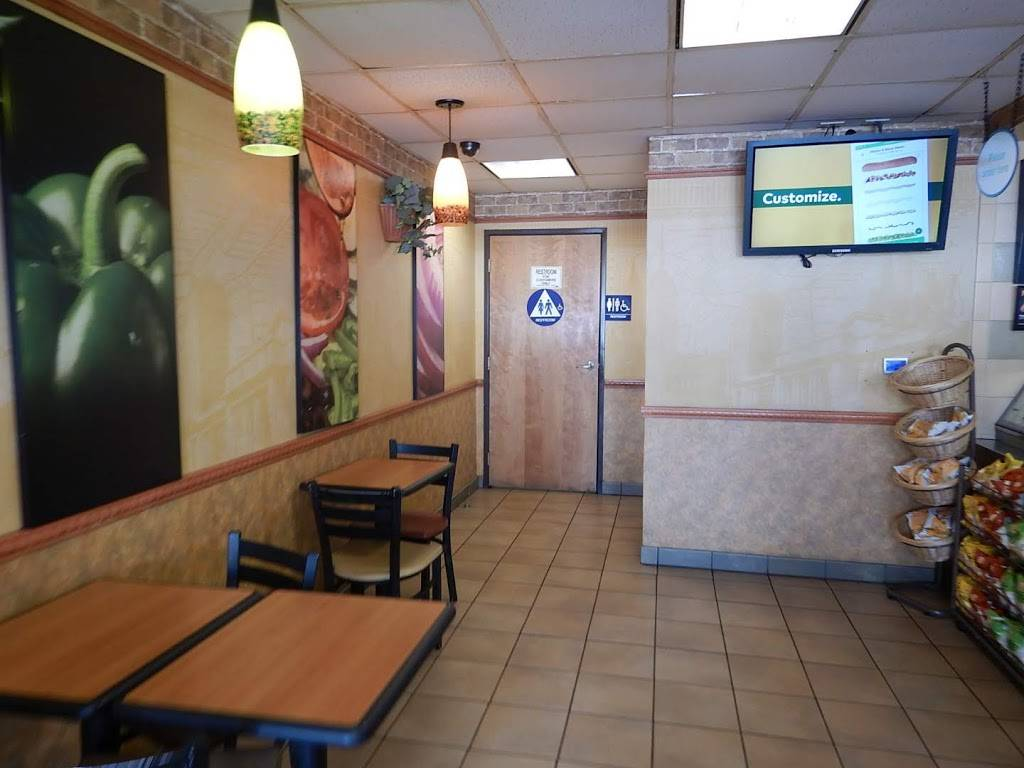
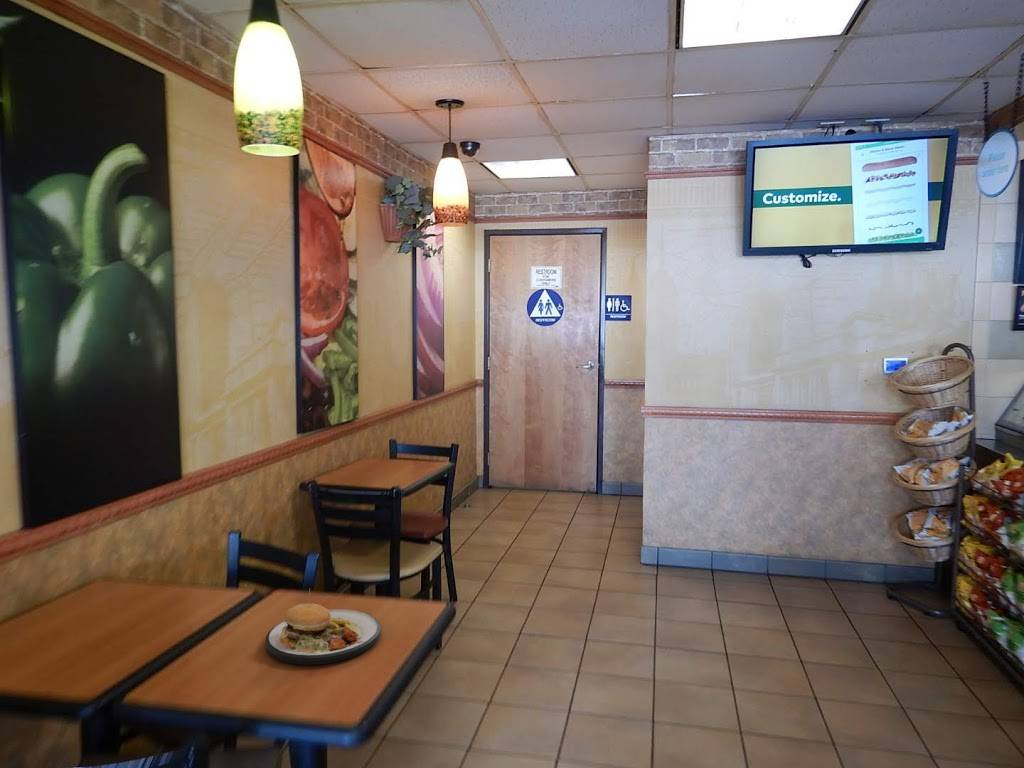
+ plate (323, 611)
